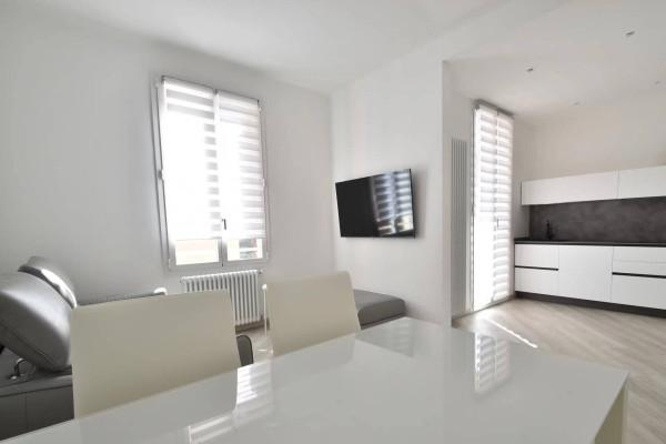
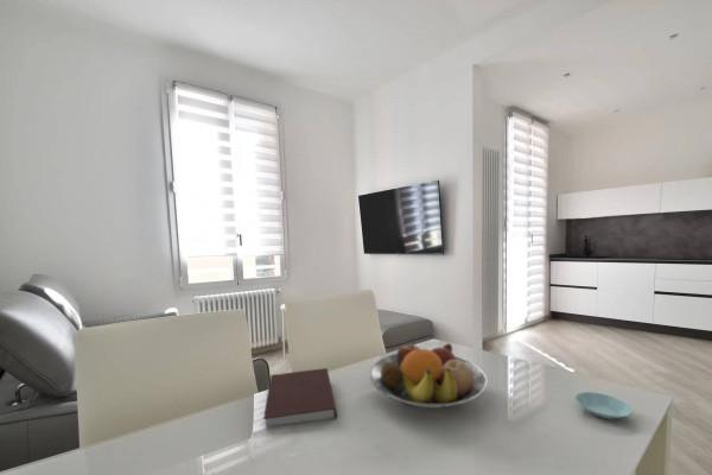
+ notebook (300, 394)
+ saucer (602, 406)
+ fruit bowl (425, 368)
